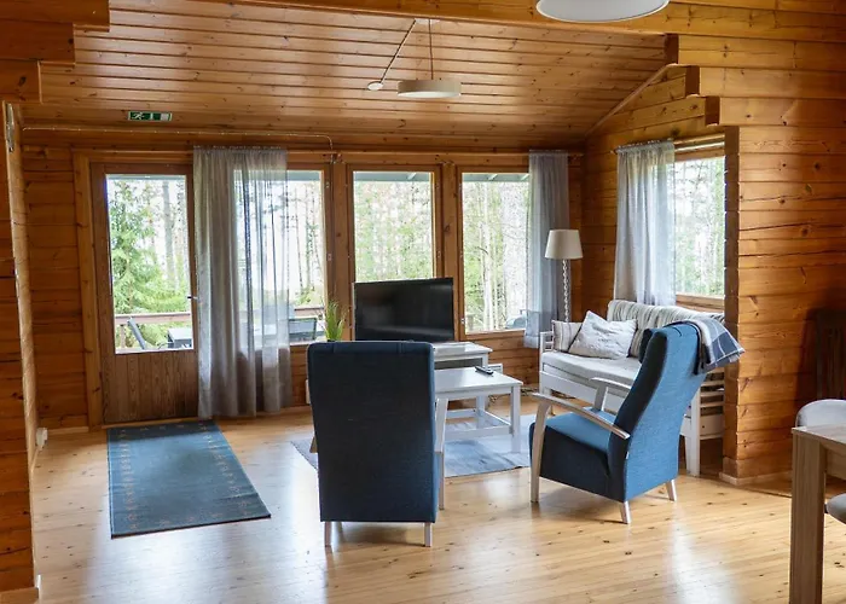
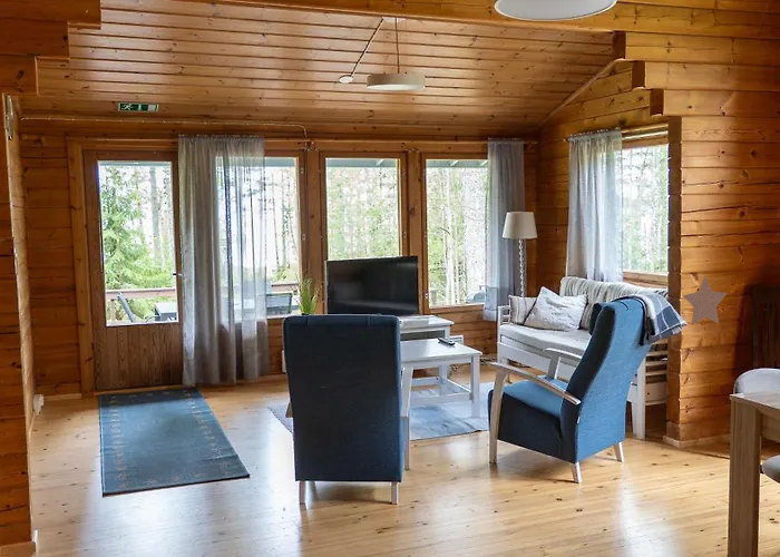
+ decorative star (704, 300)
